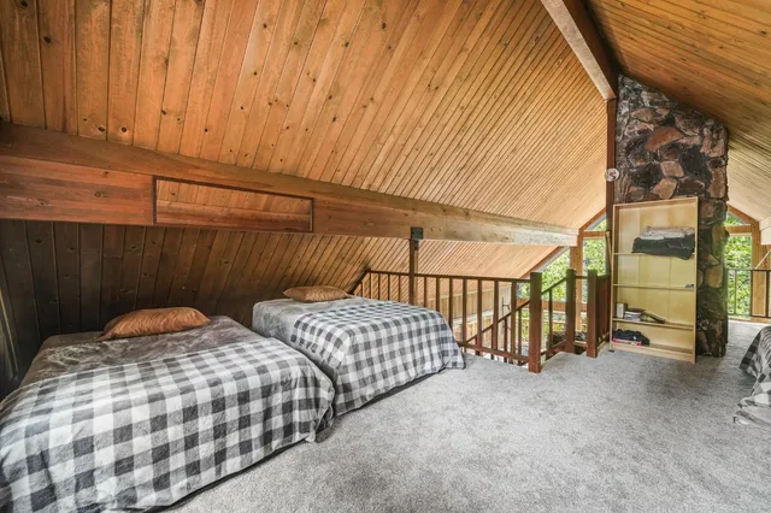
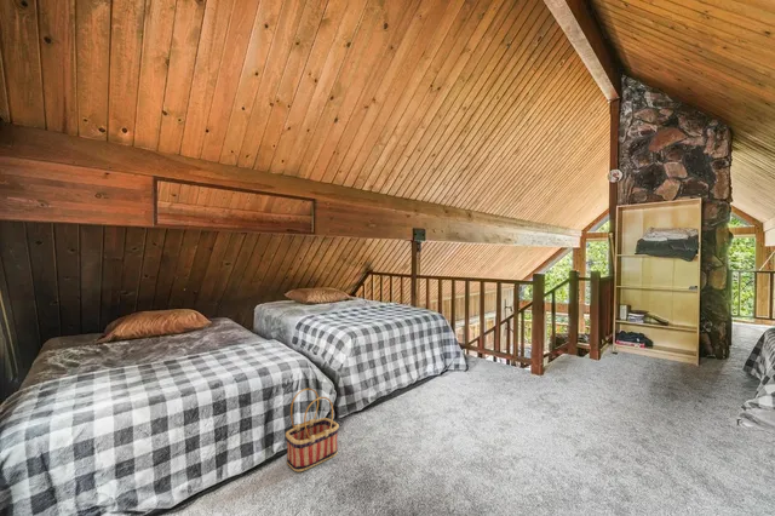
+ basket (312, 425)
